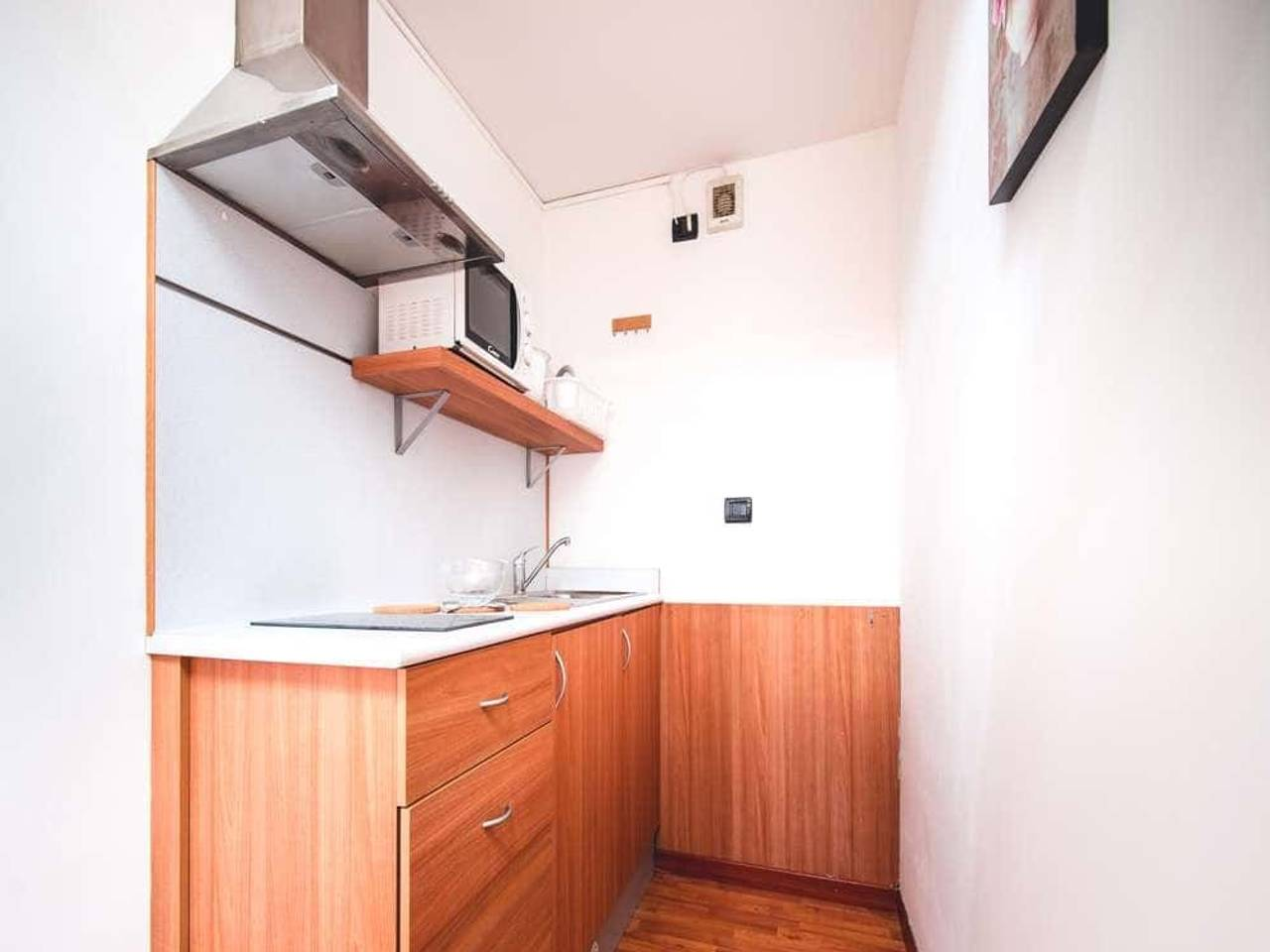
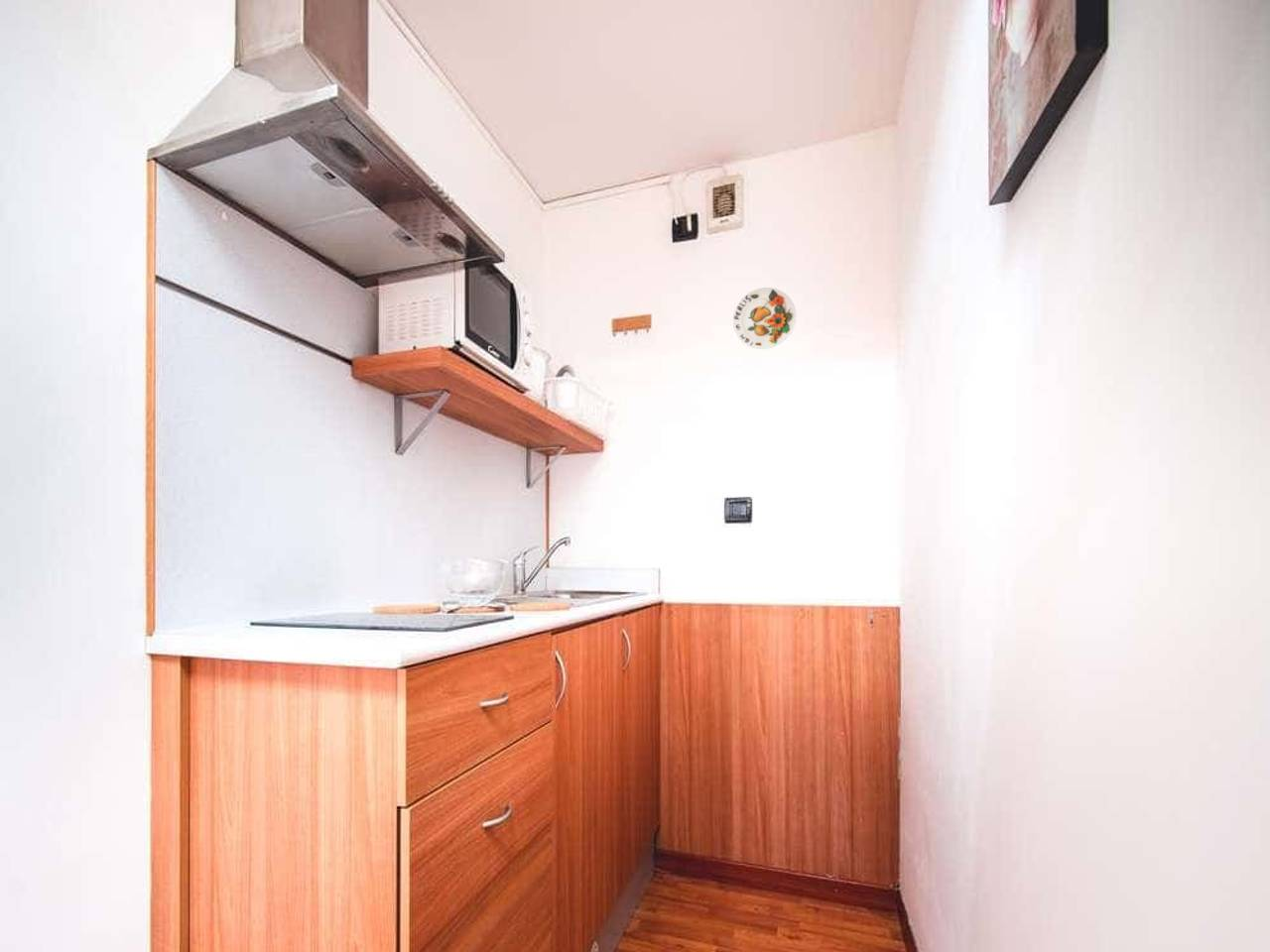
+ decorative plate (764, 318)
